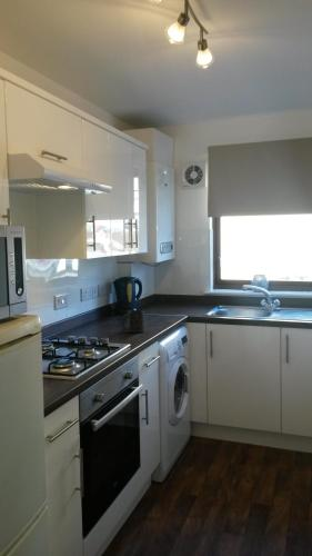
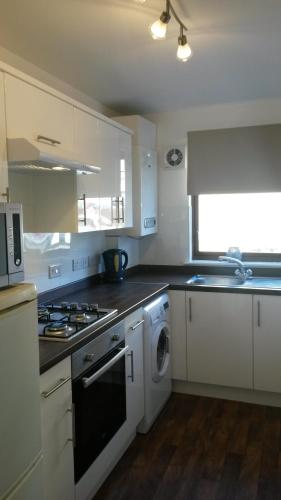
- mug (133, 321)
